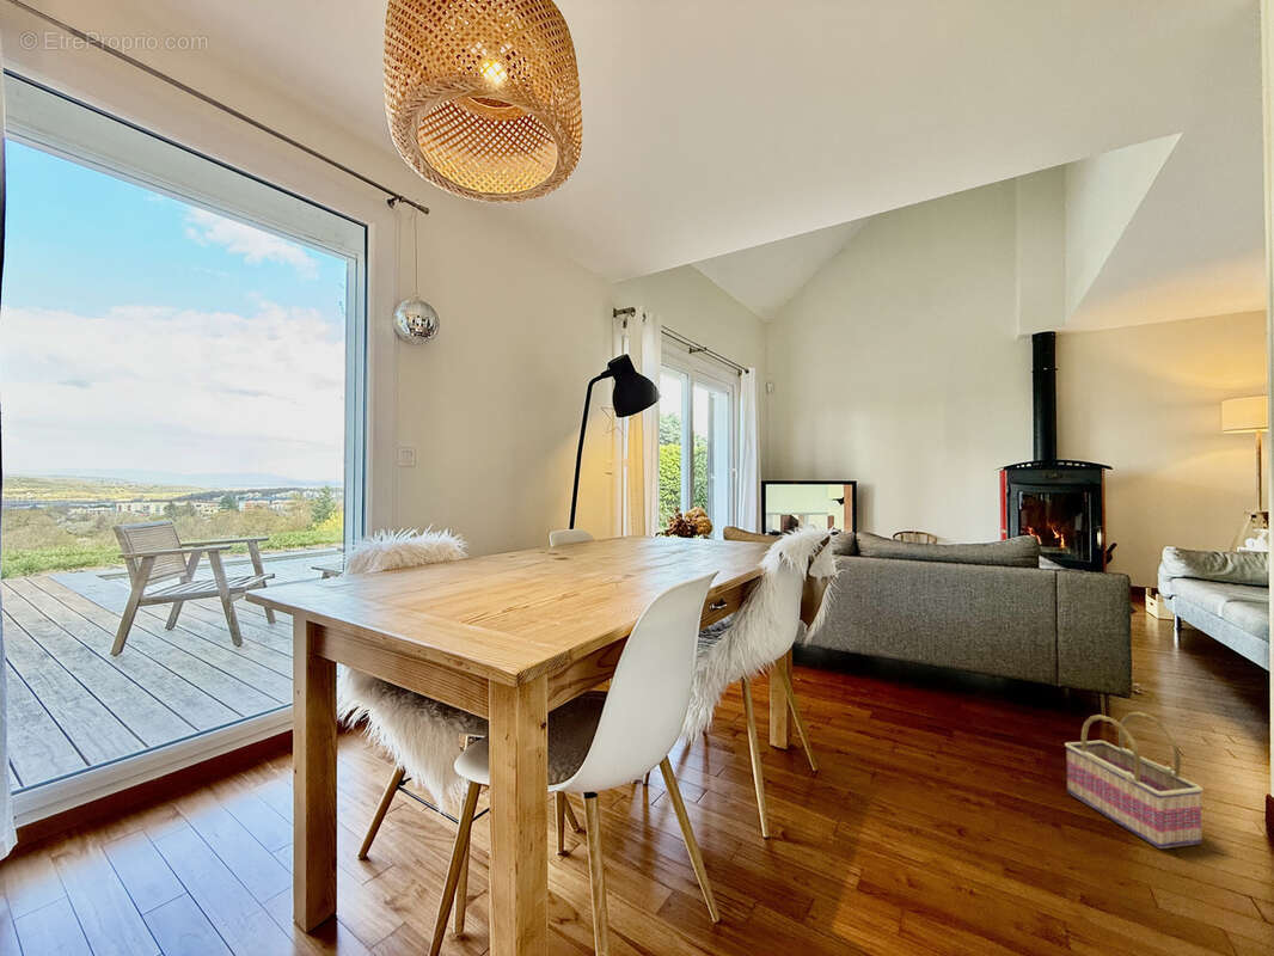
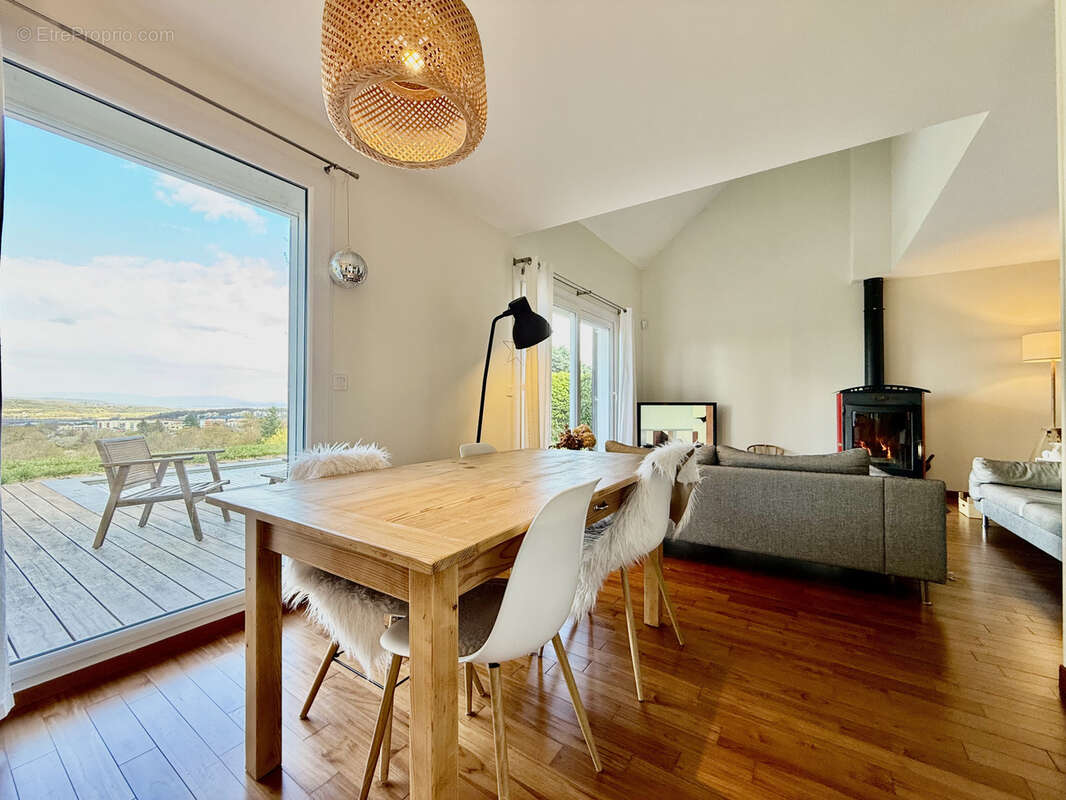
- basket (1127, 765)
